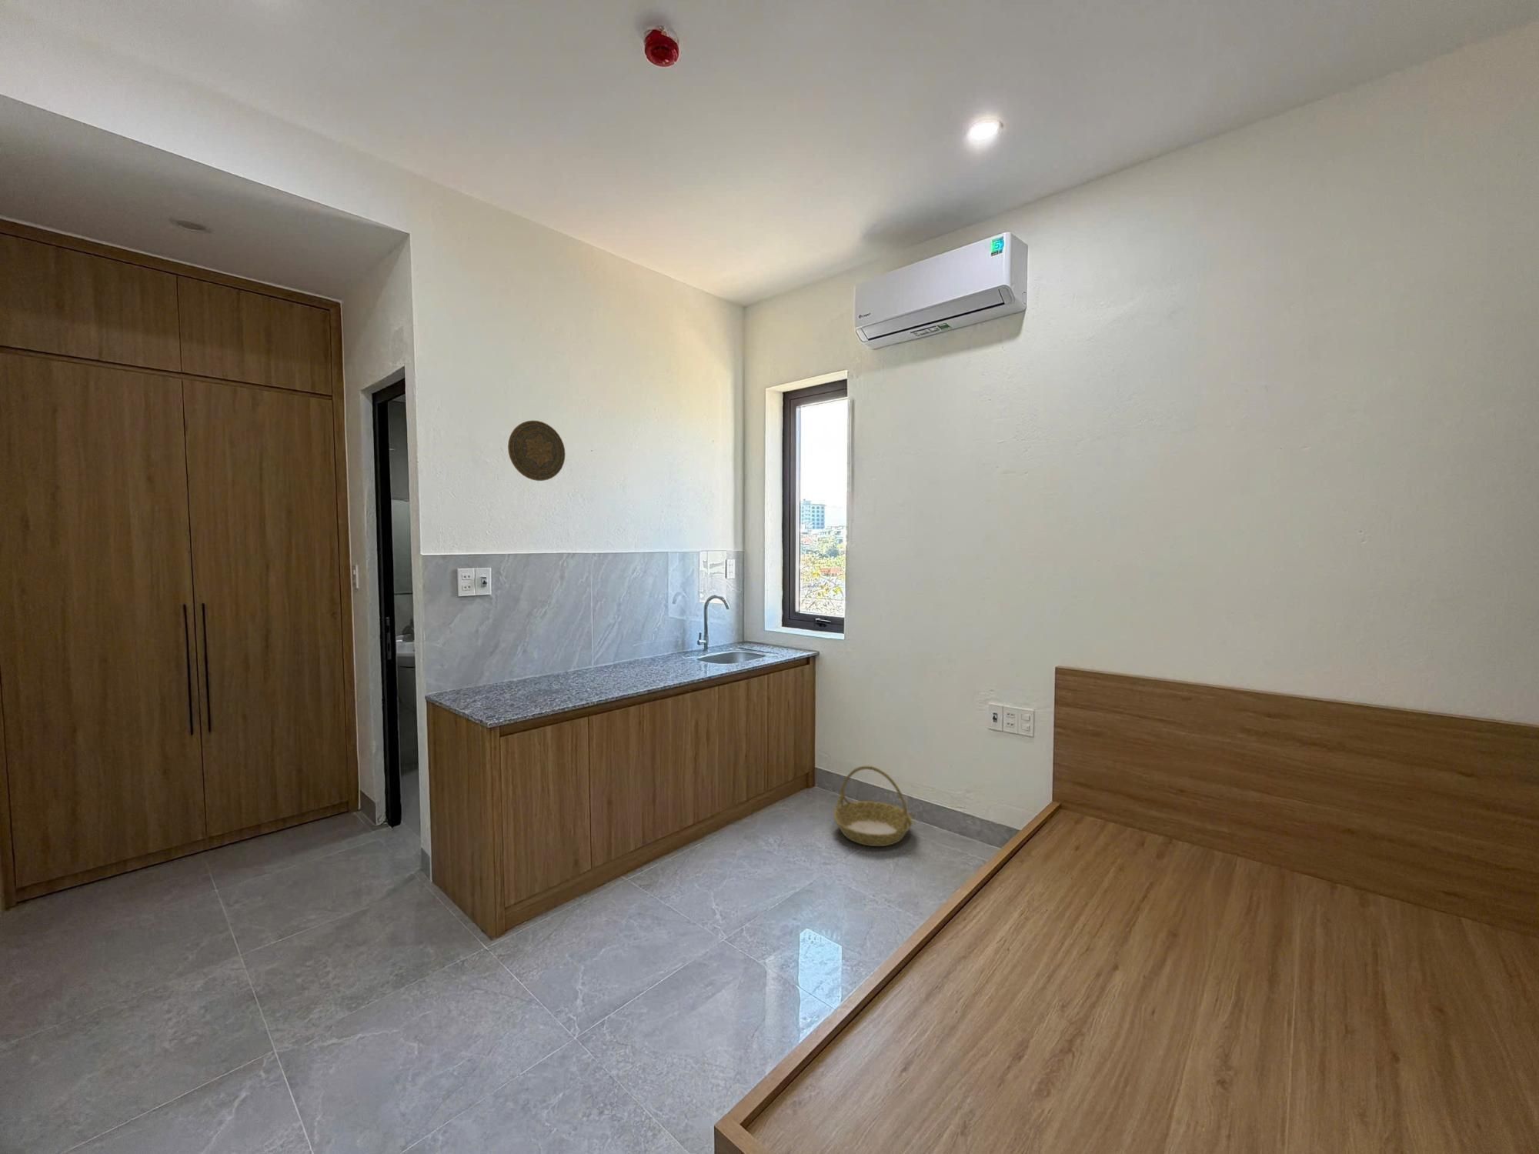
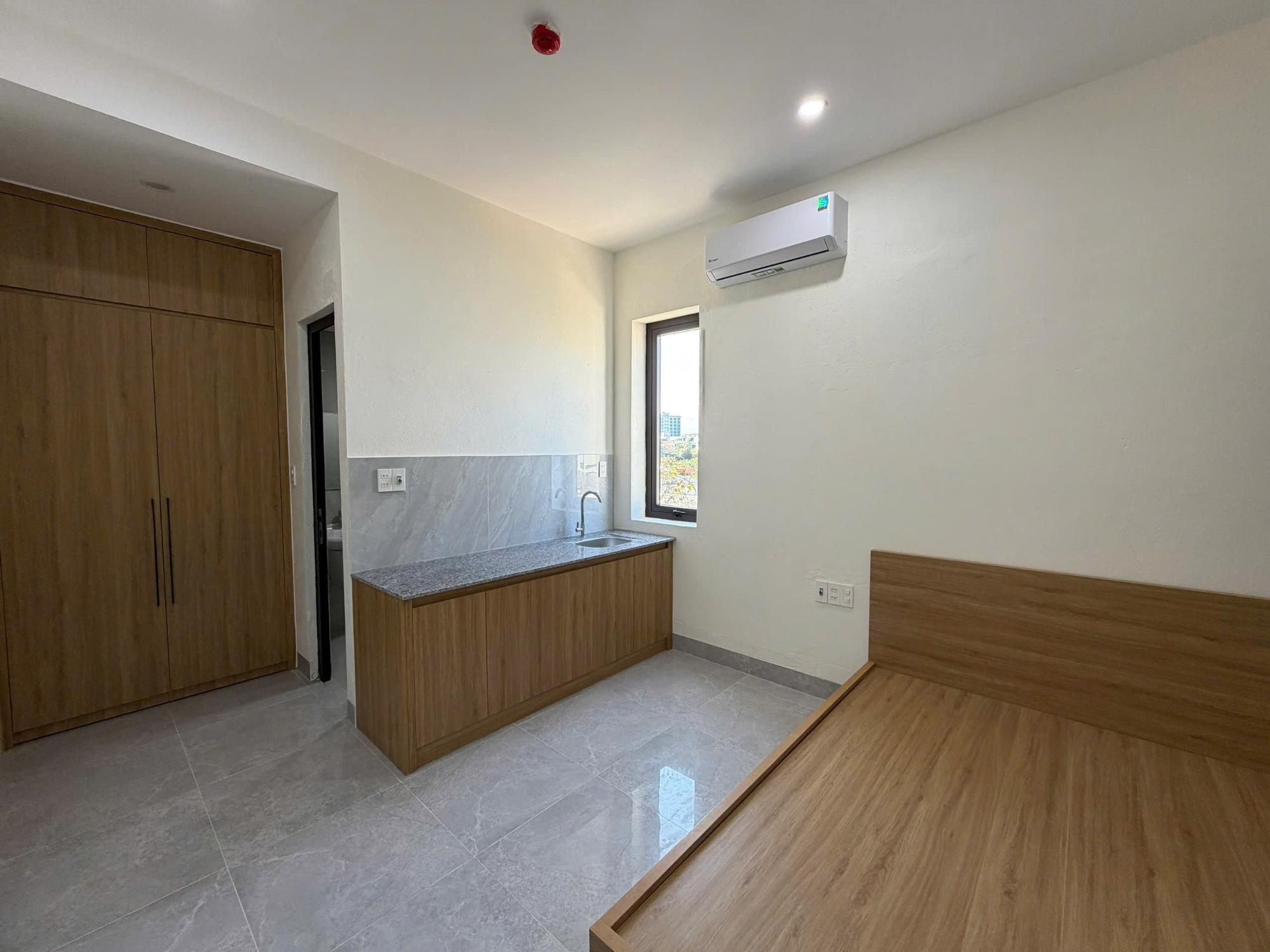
- decorative plate (538, 450)
- basket (873, 801)
